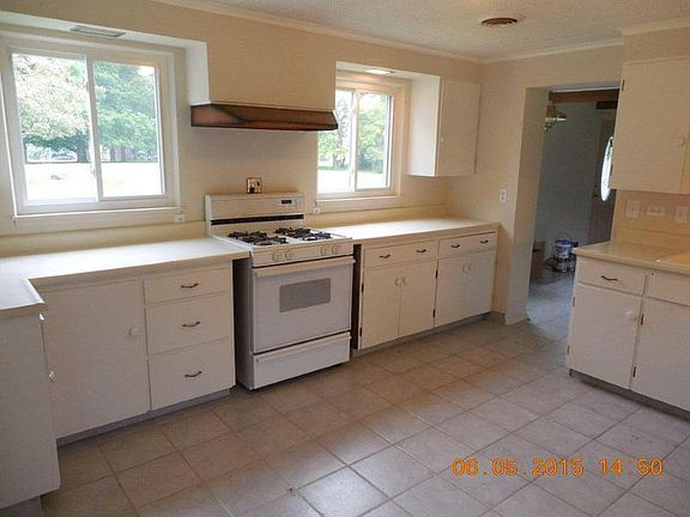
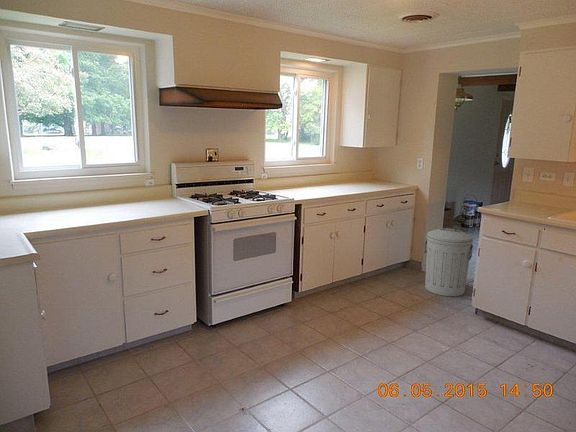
+ trash can (447, 259)
